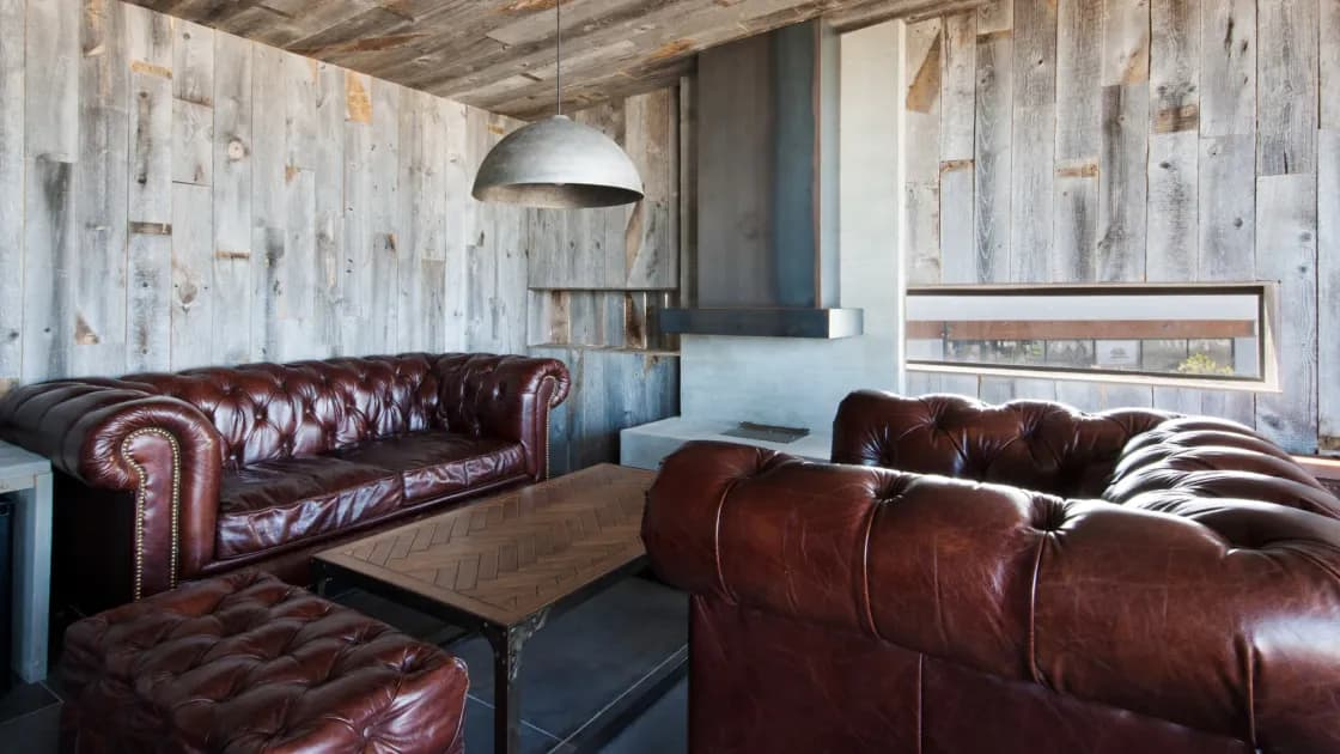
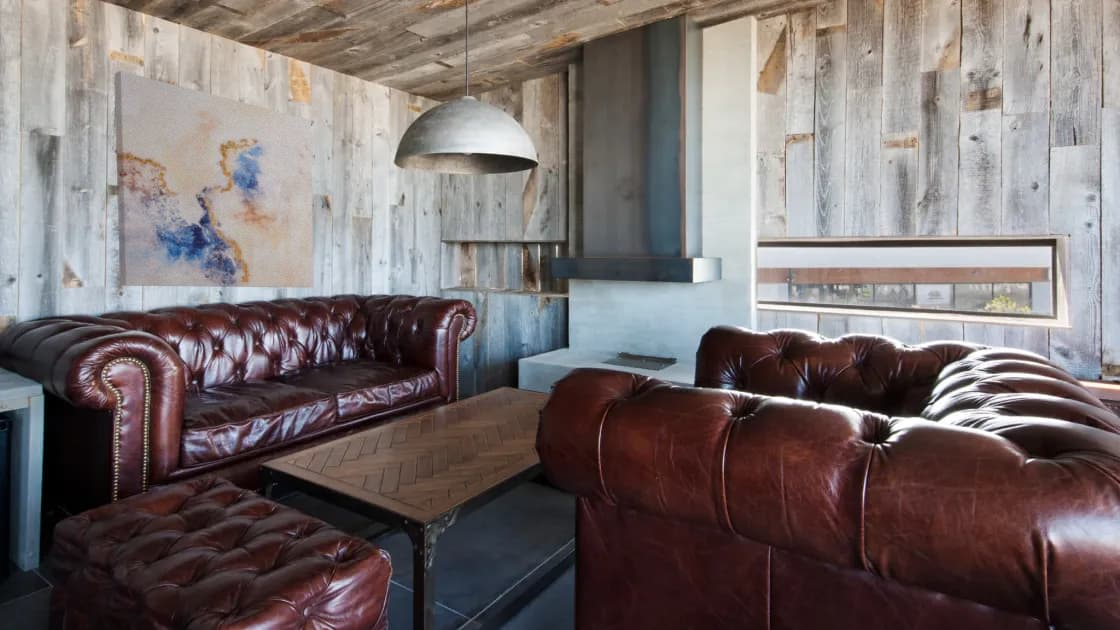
+ wall art (225, 193)
